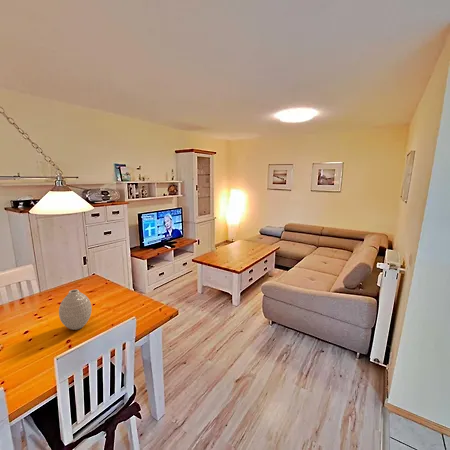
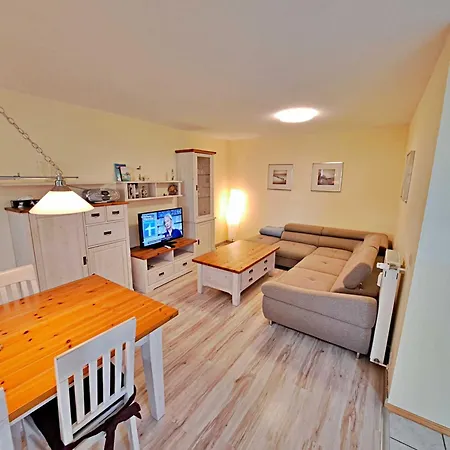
- vase (75, 308)
